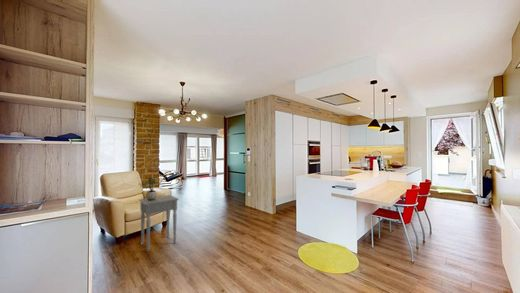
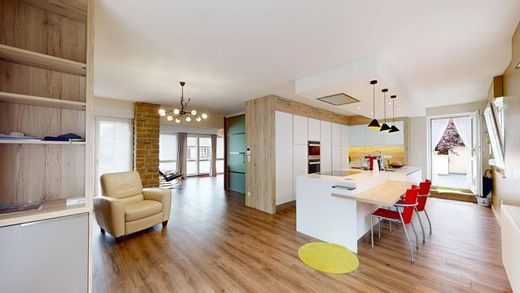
- side table (166, 219)
- potted plant (149, 188)
